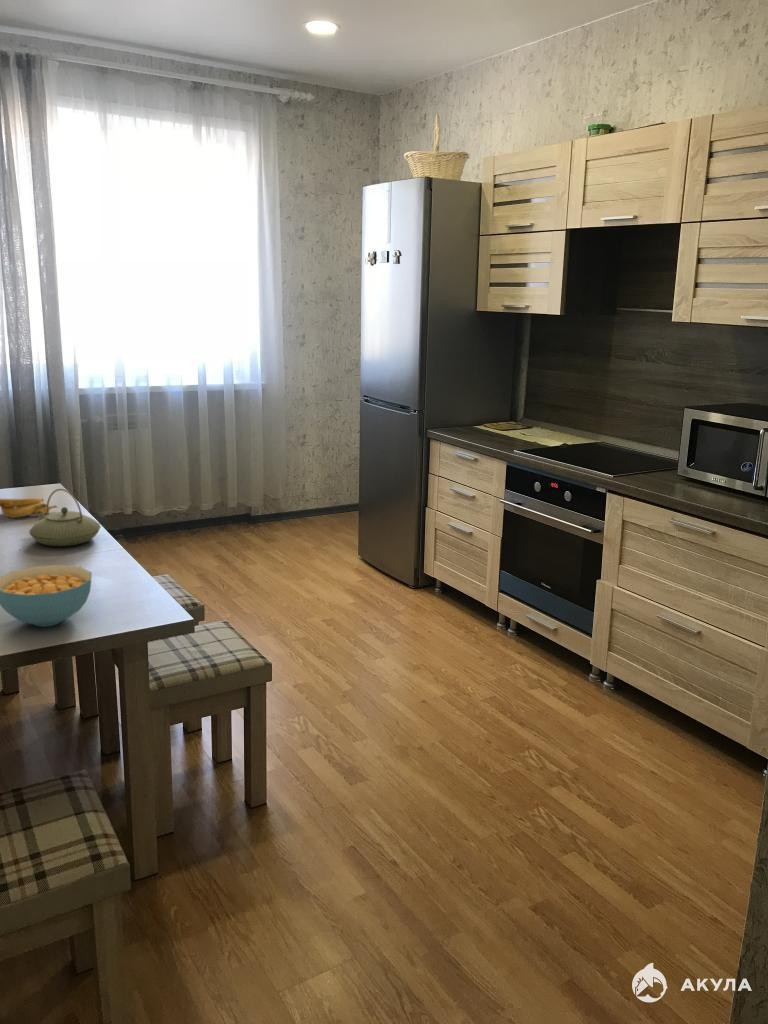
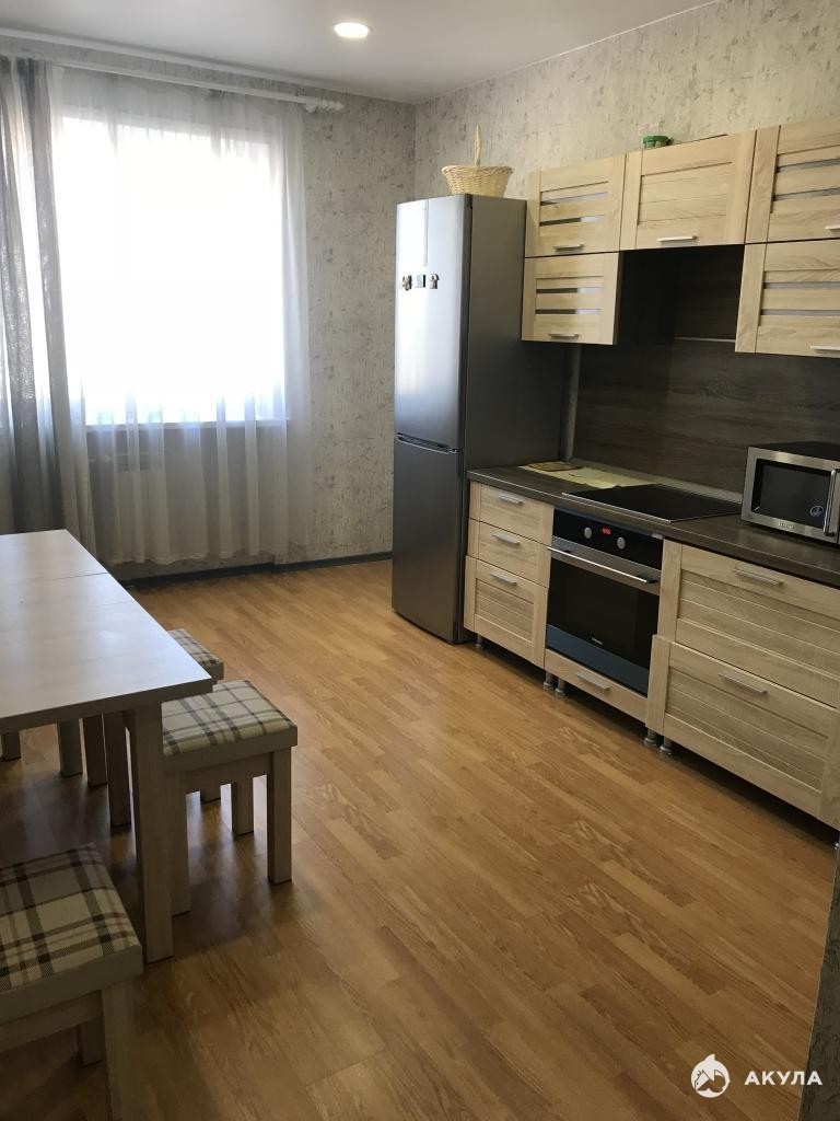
- cereal bowl (45, 600)
- banana (25, 504)
- teapot (61, 514)
